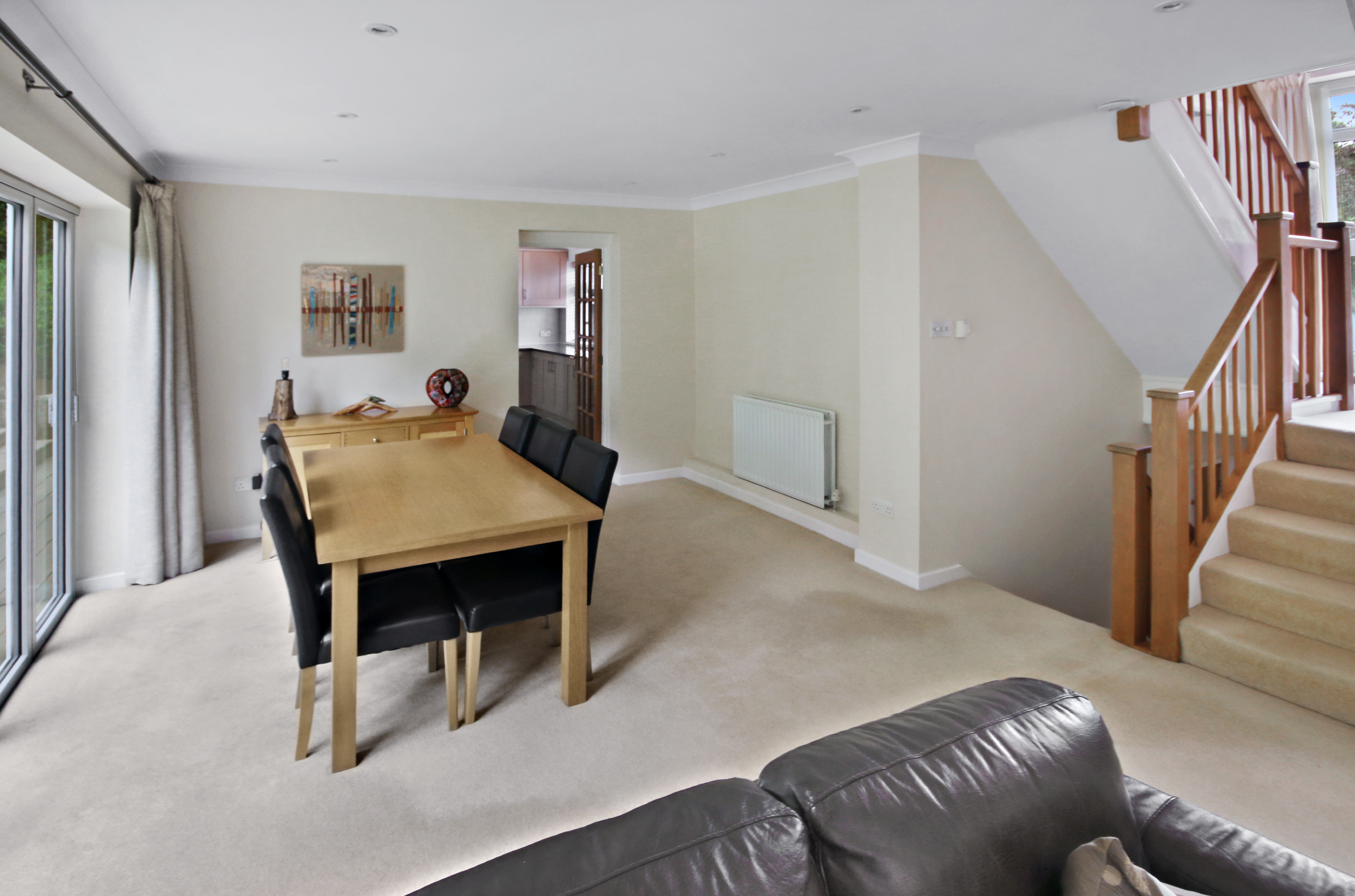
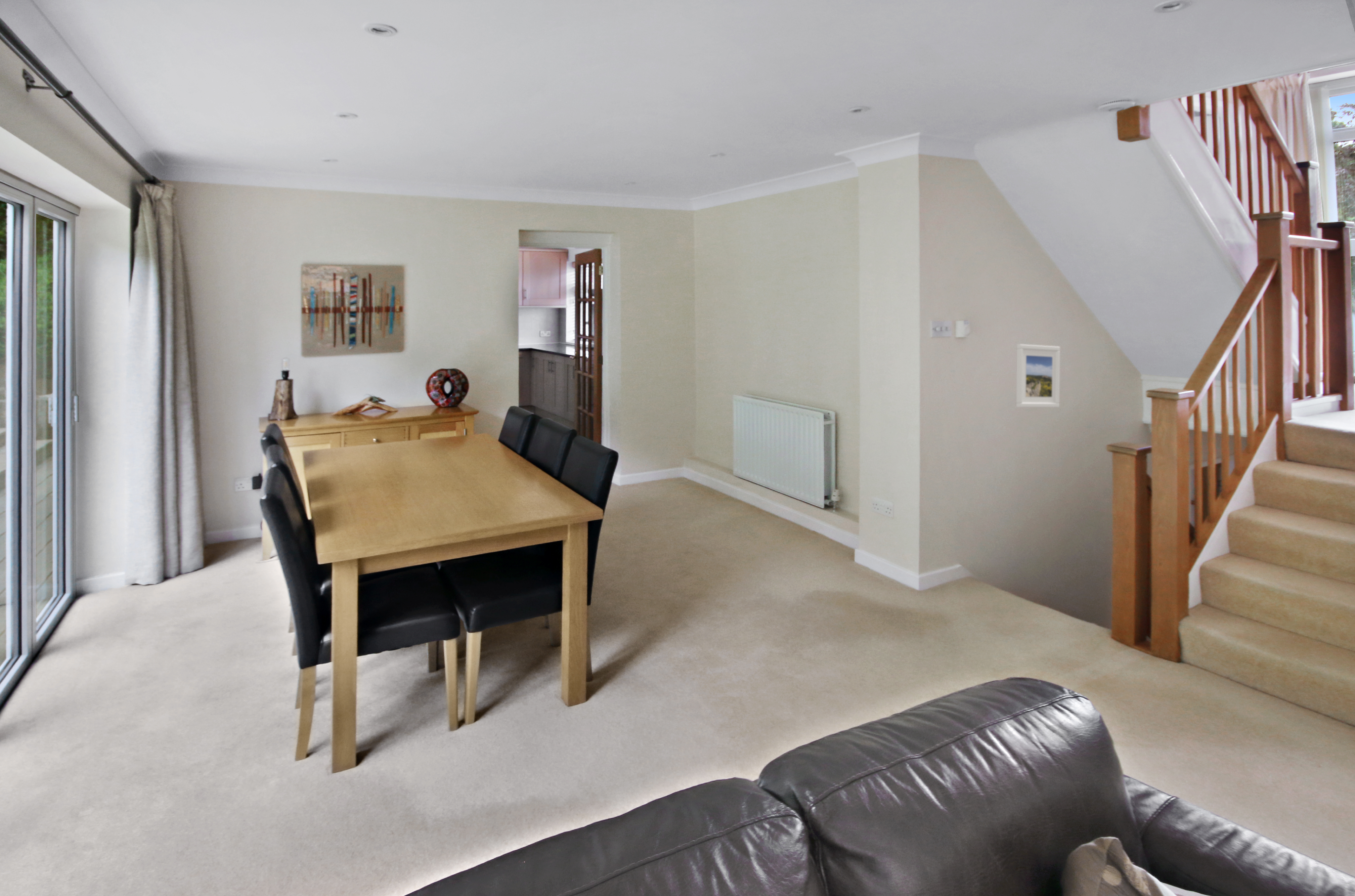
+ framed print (1038, 376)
